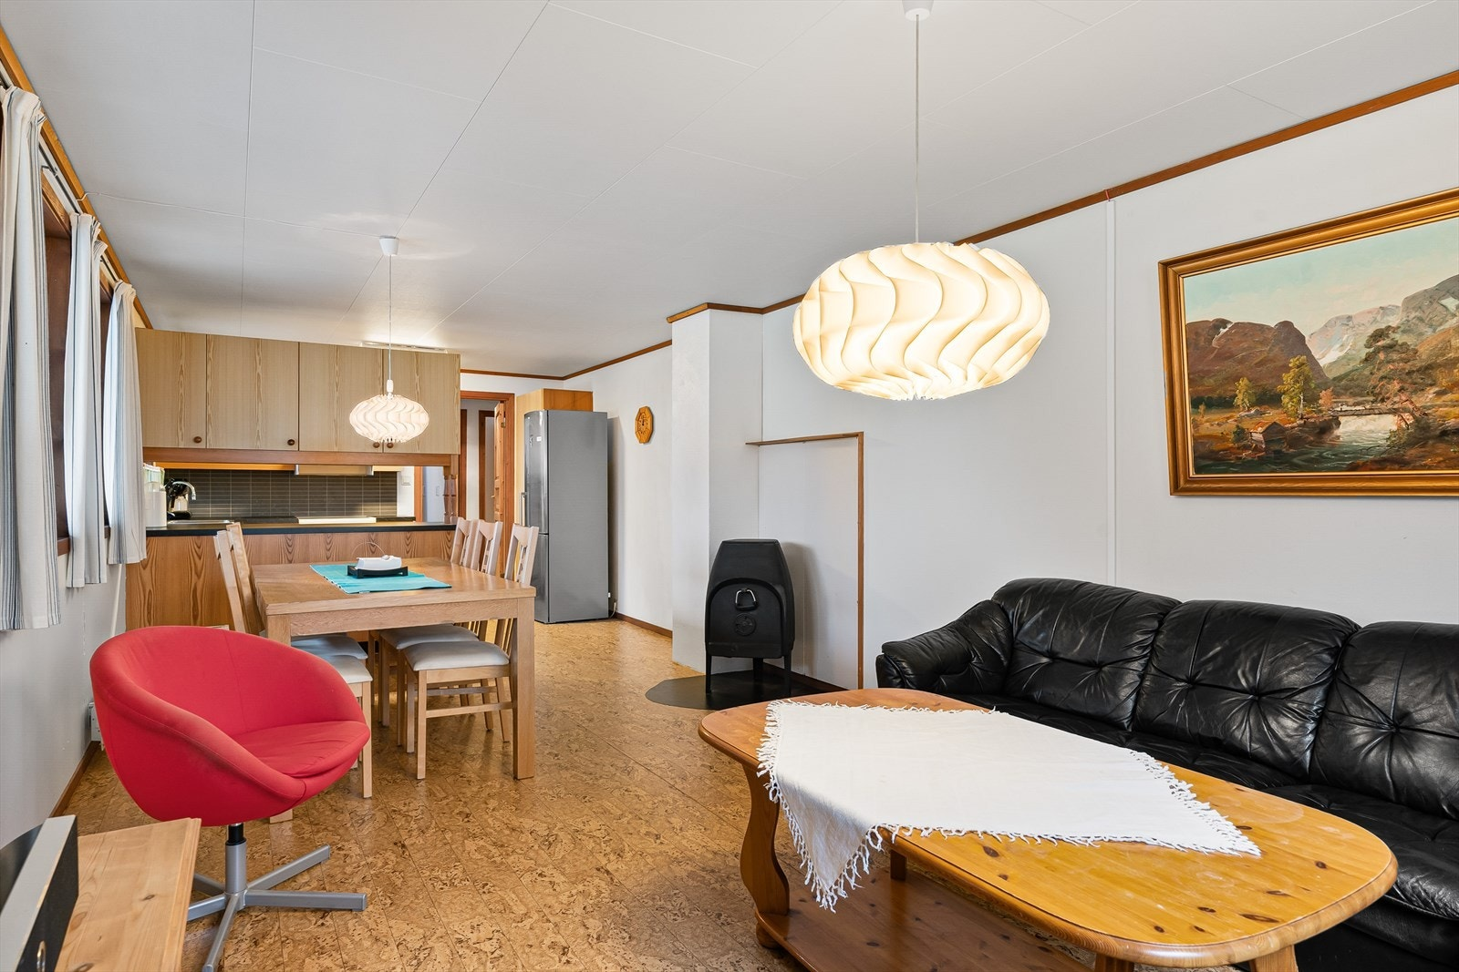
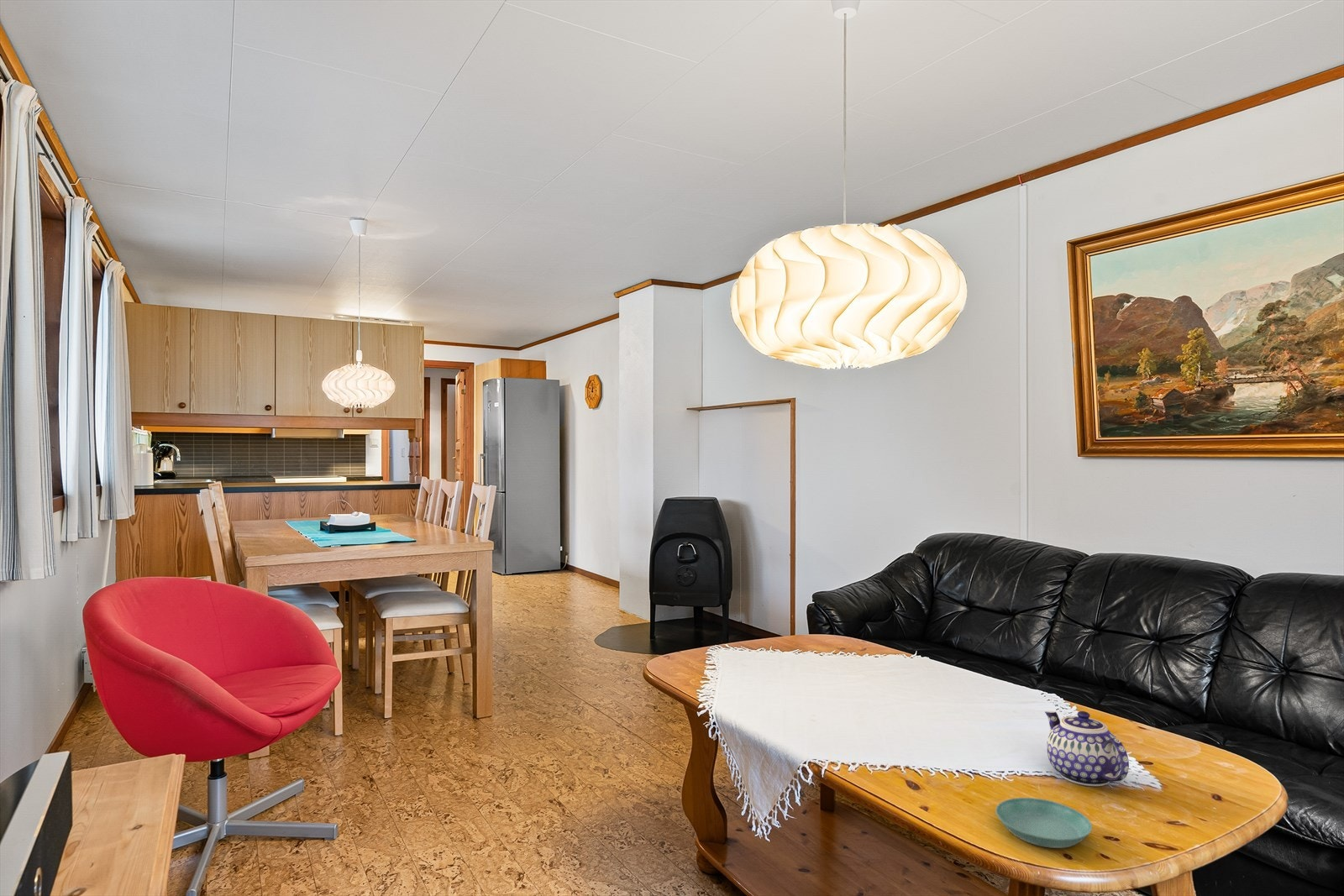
+ teapot (1084, 744)
+ saucer (1042, 825)
